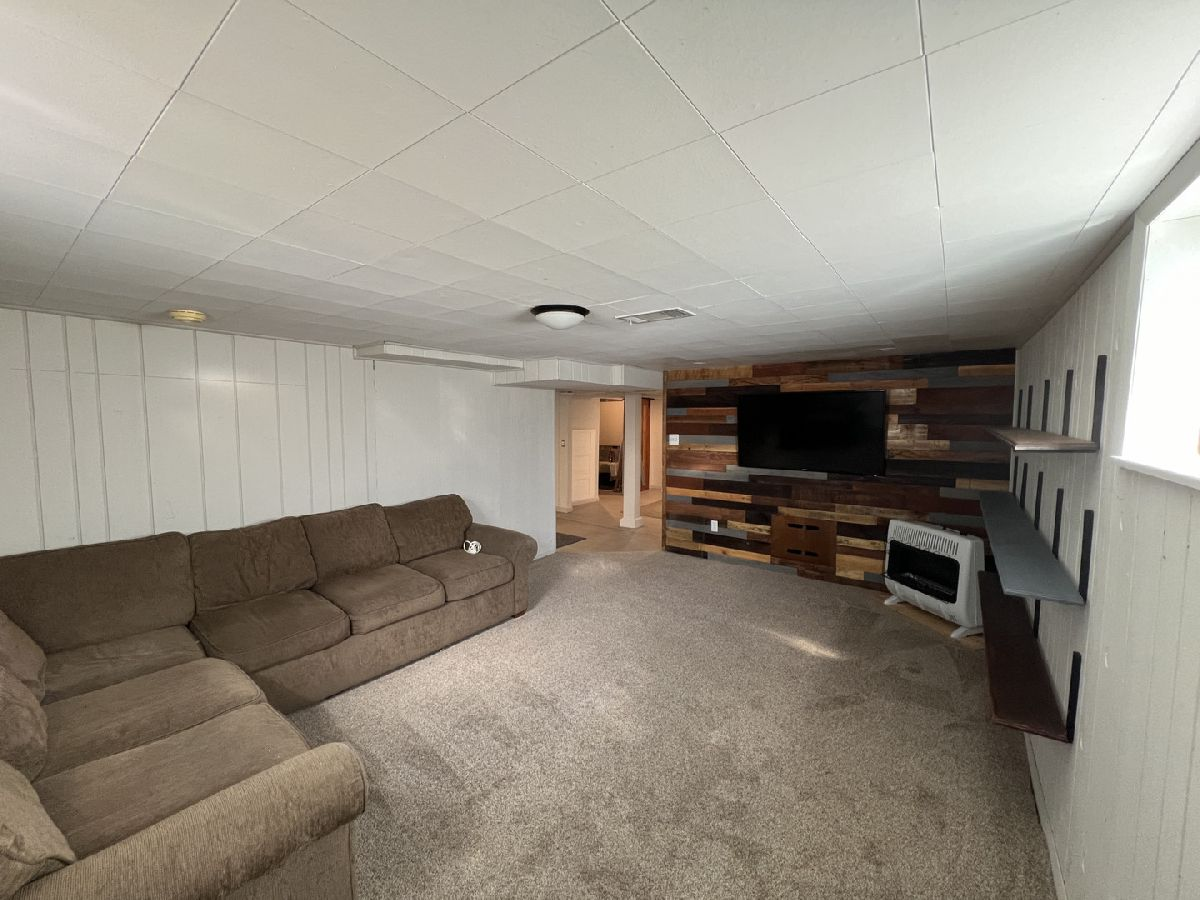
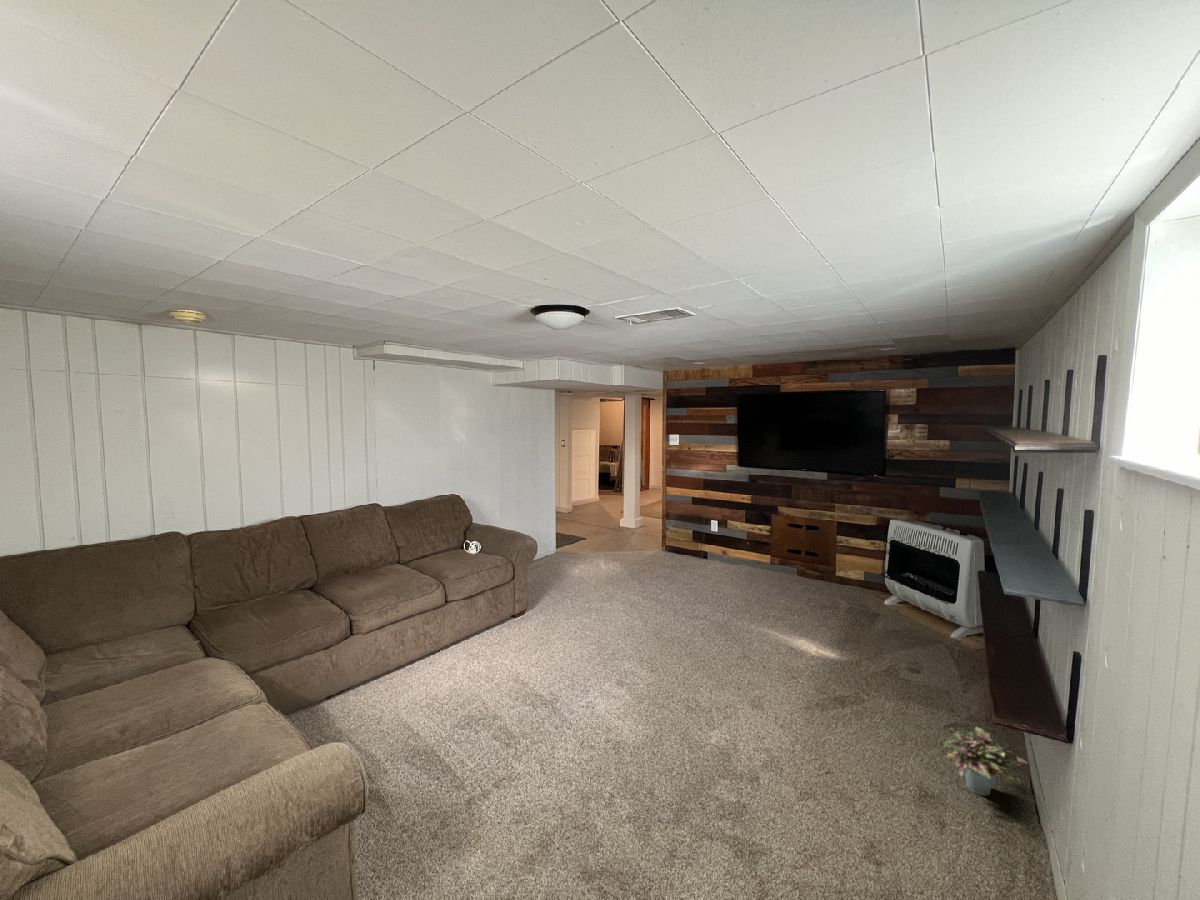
+ potted plant (981, 764)
